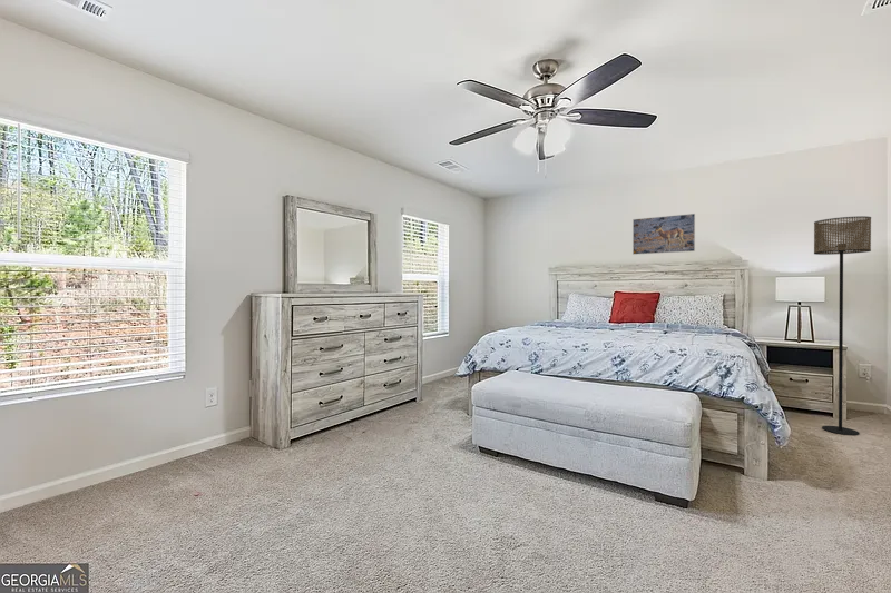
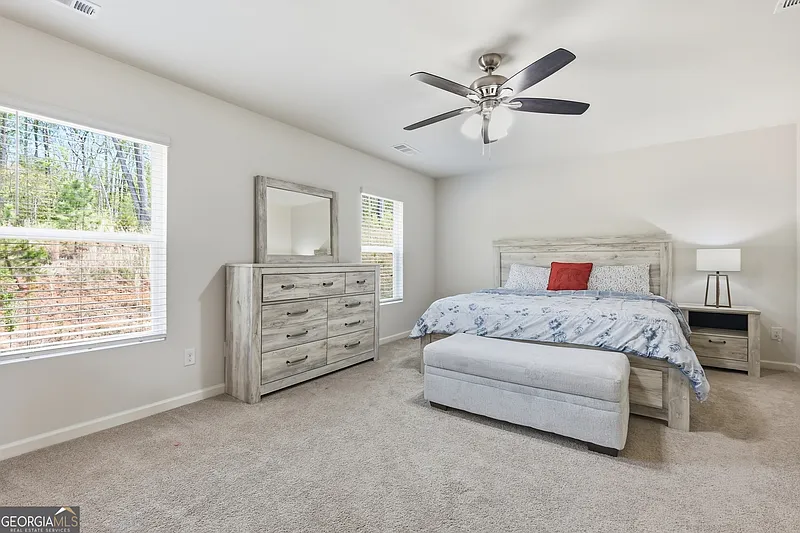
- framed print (663, 235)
- floor lamp (841, 325)
